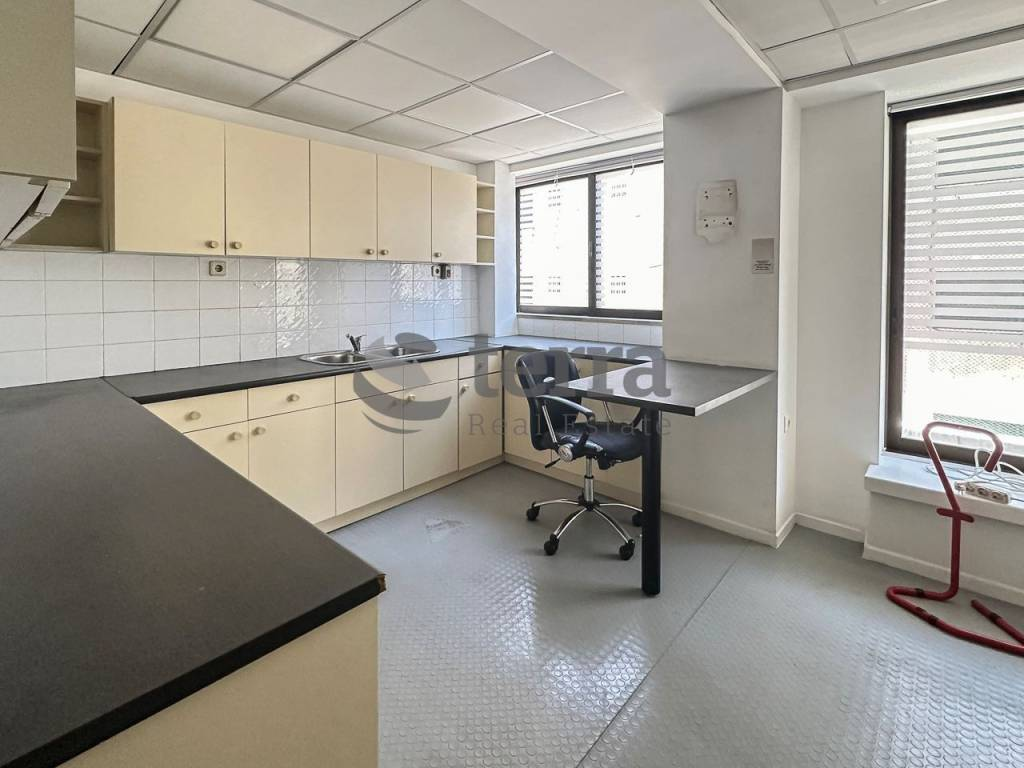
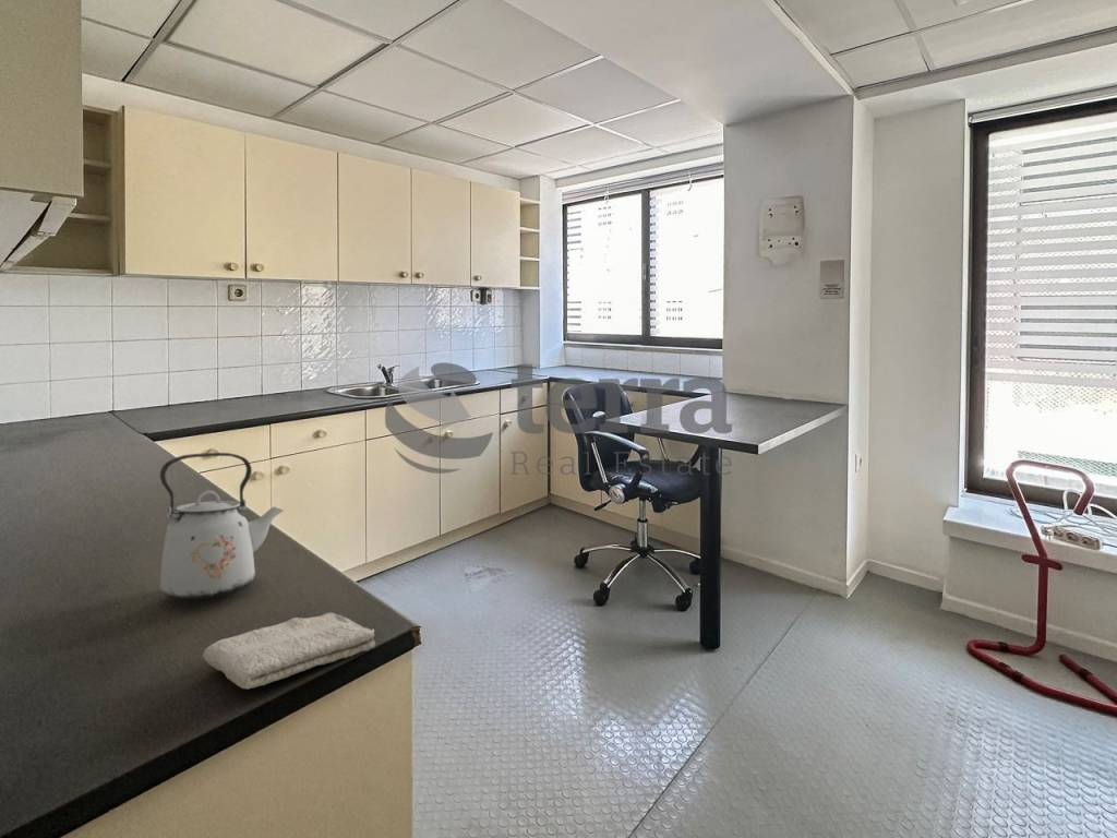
+ kettle (225, 520)
+ washcloth (295, 645)
